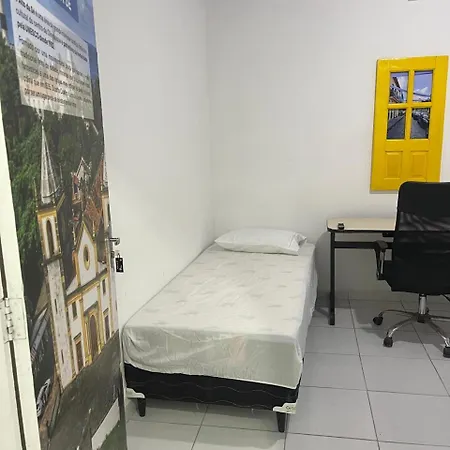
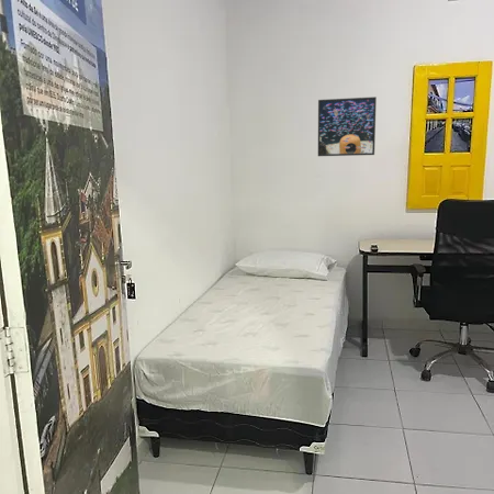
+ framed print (346, 127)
